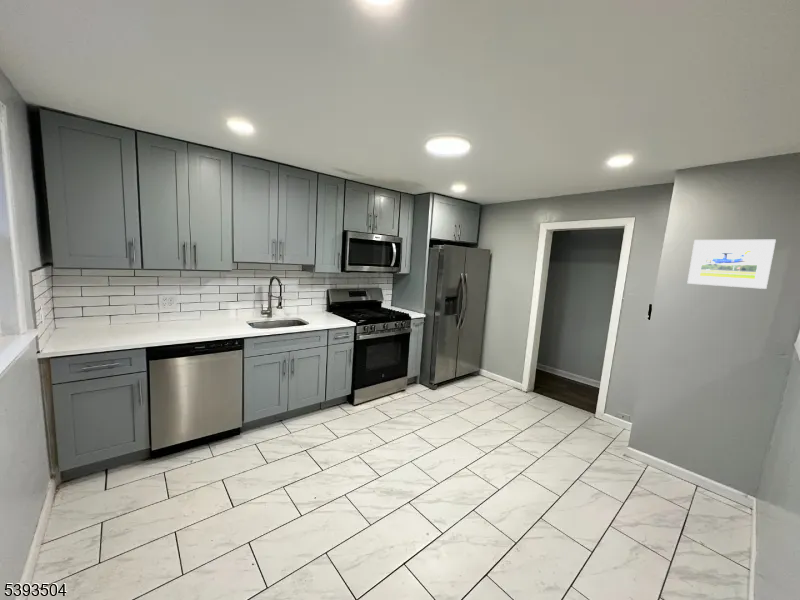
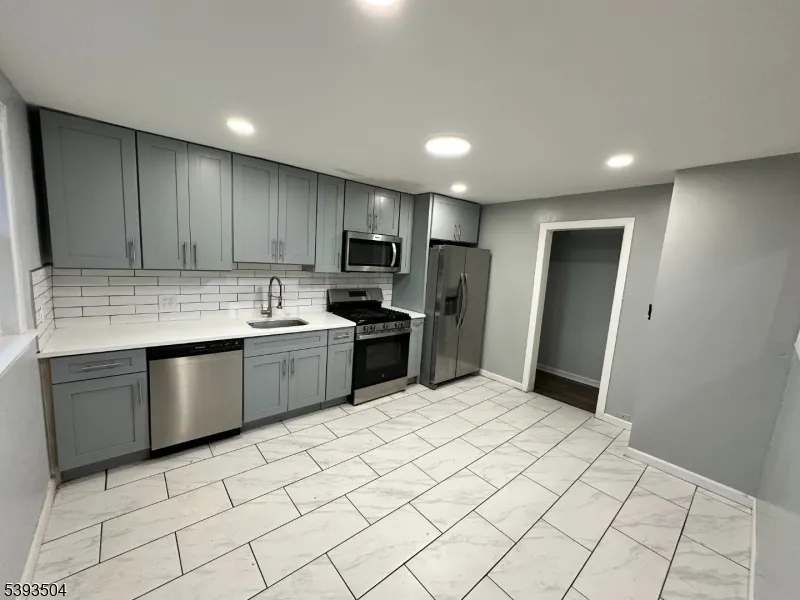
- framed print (728, 263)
